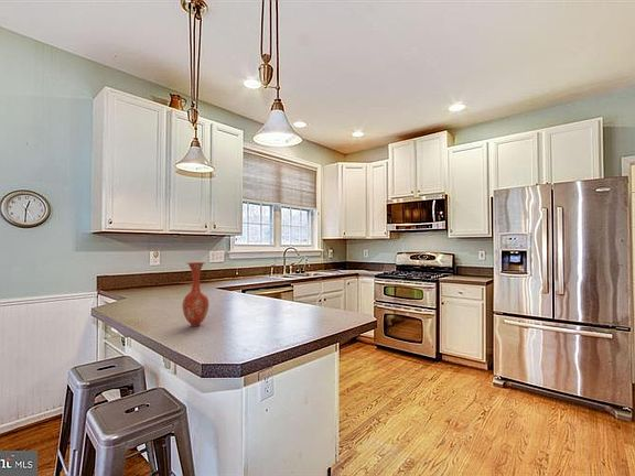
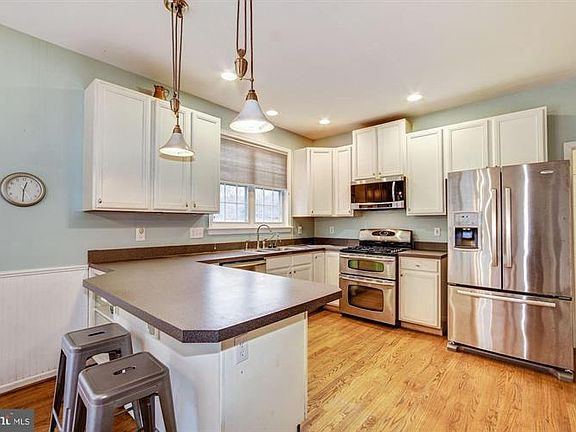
- vase (195, 293)
